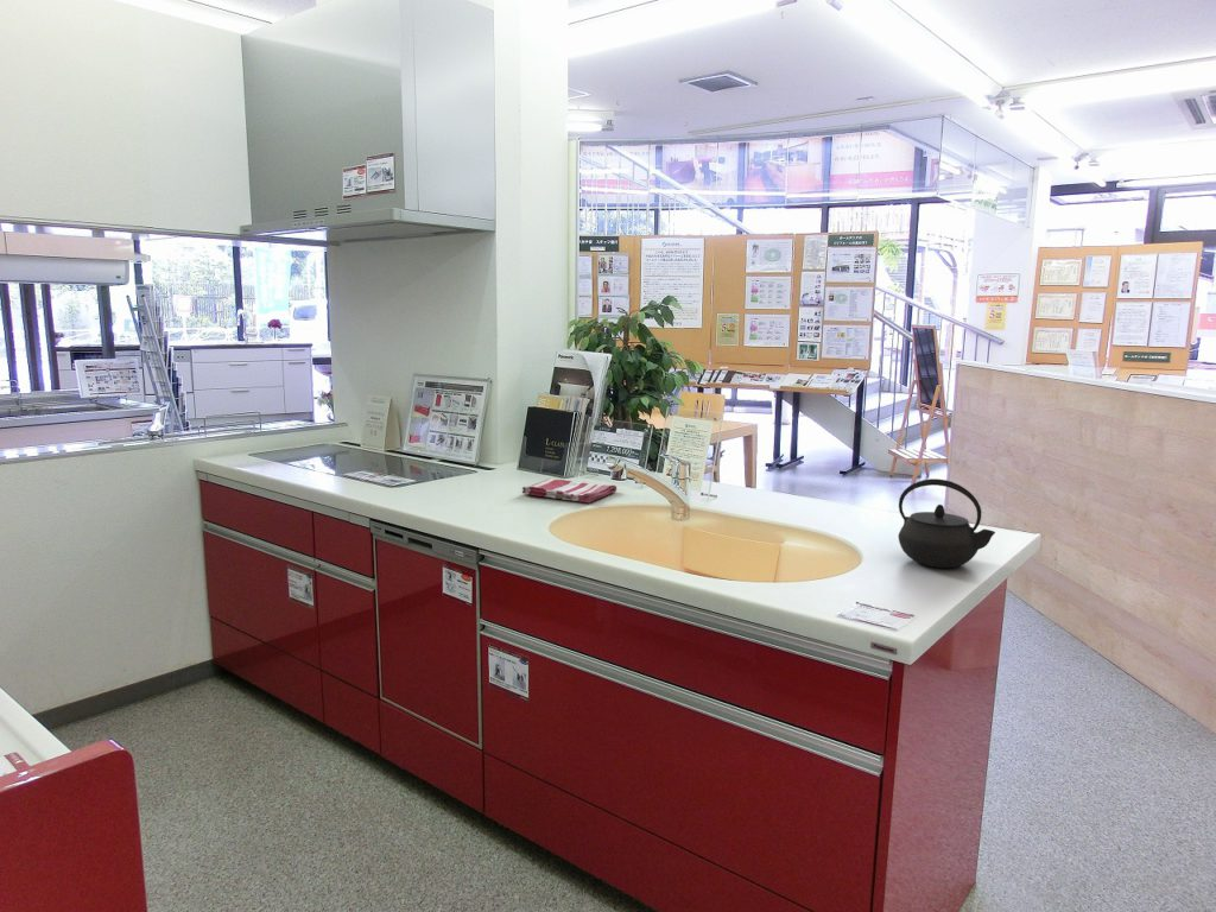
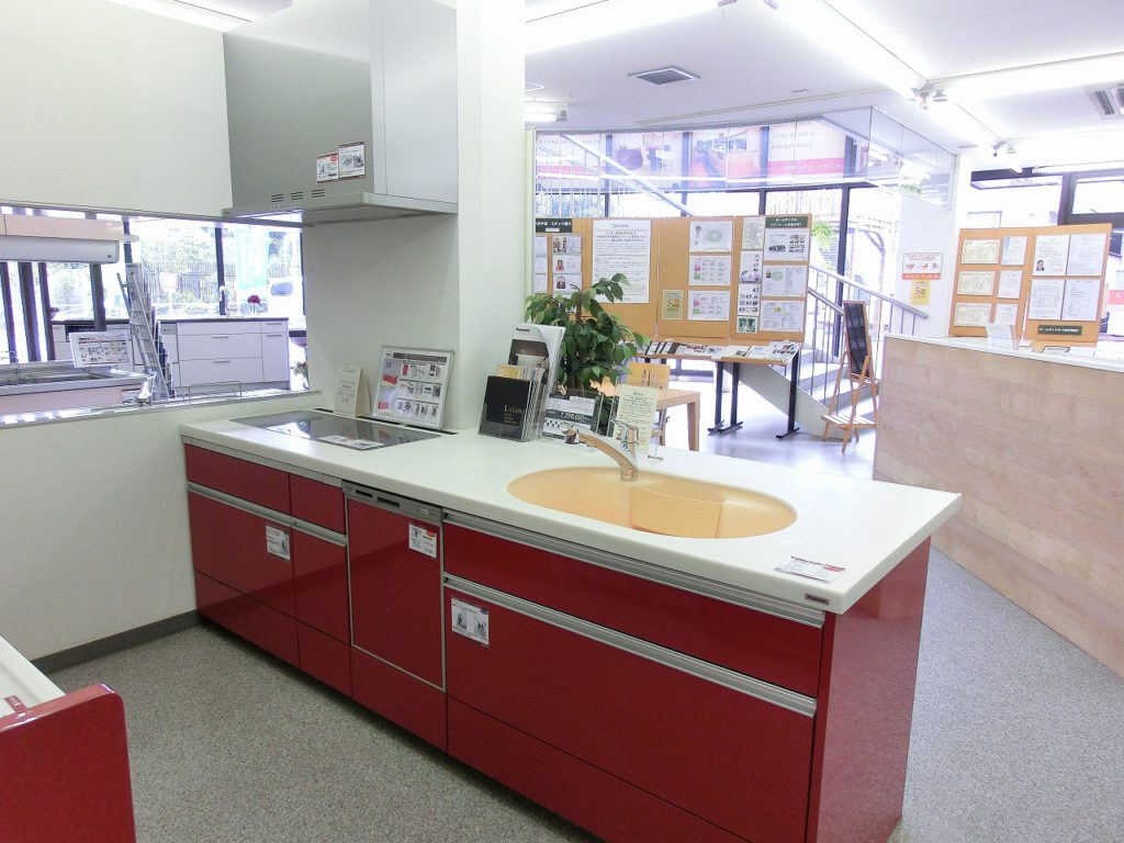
- kettle (944, 521)
- dish towel (569, 488)
